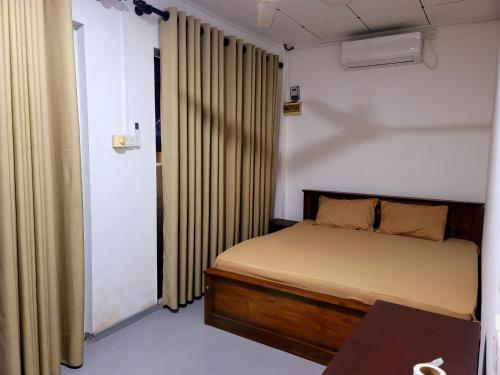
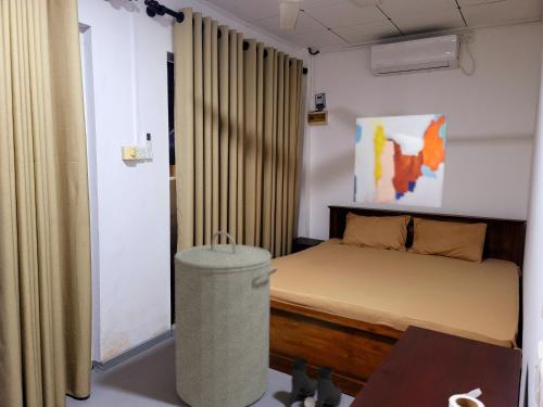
+ laundry hamper (223, 309)
+ wall art (396, 161)
+ boots (317, 379)
